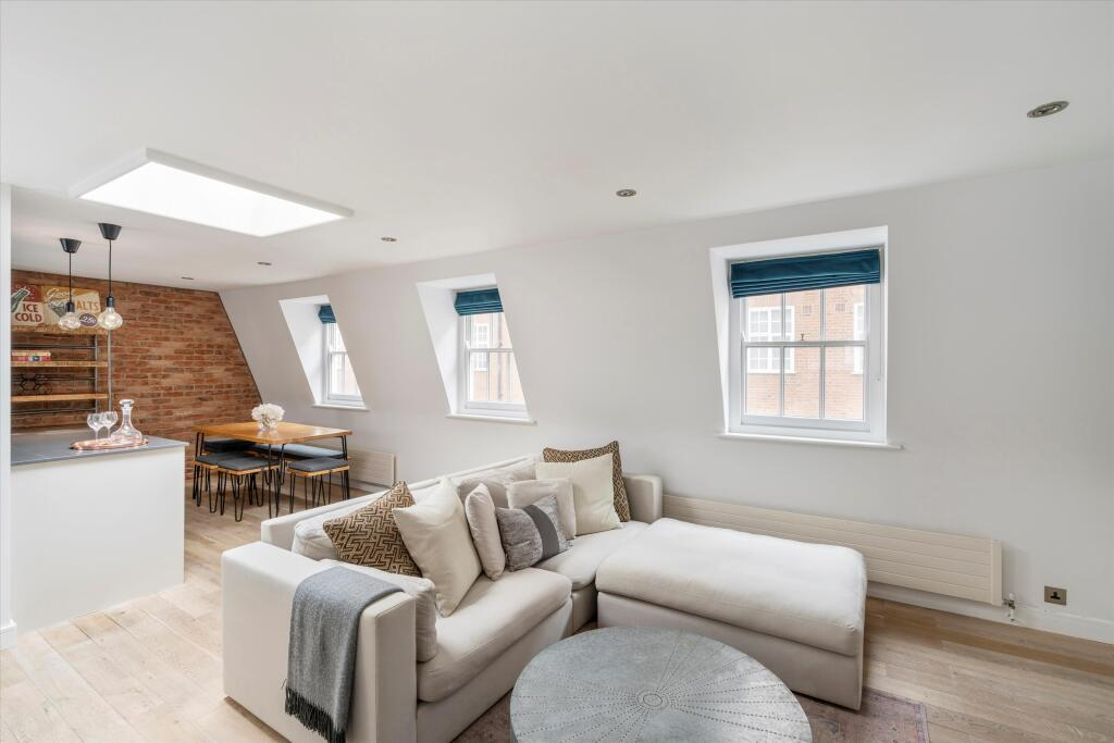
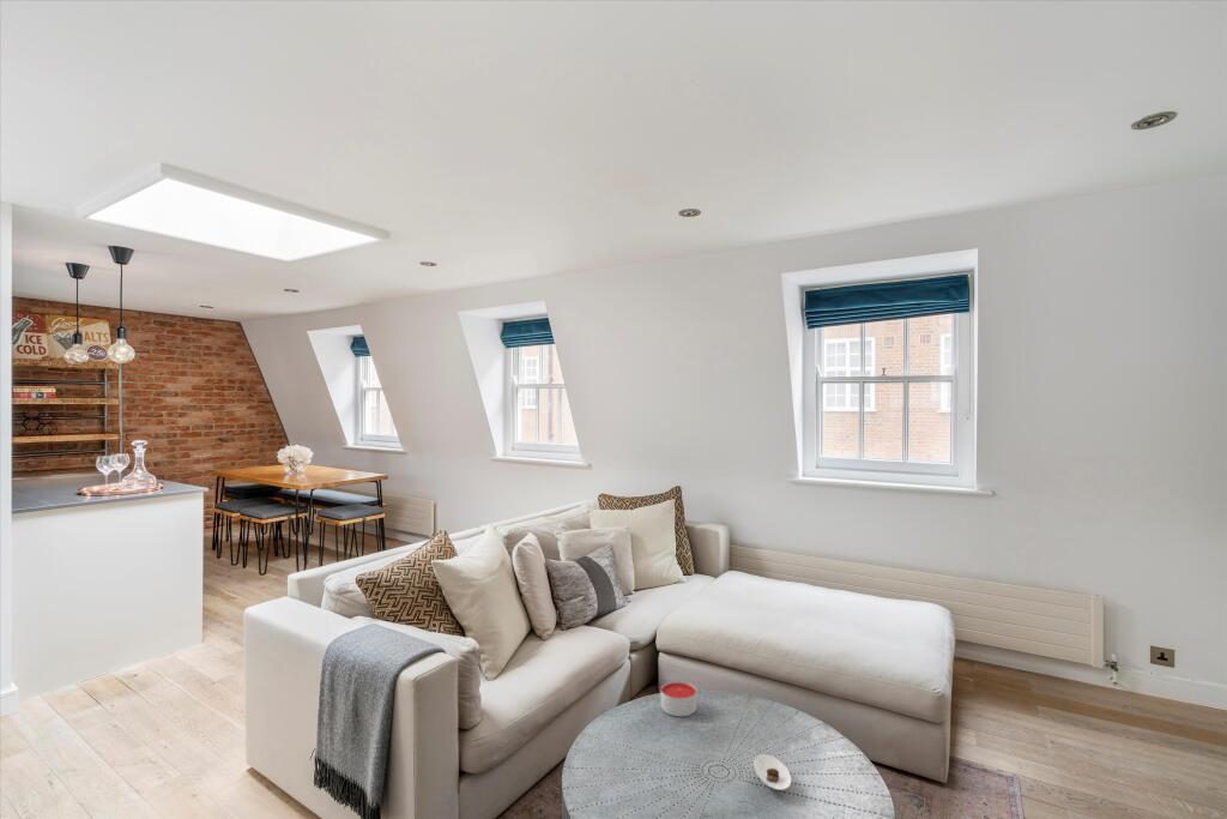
+ candle (678, 697)
+ saucer (772, 775)
